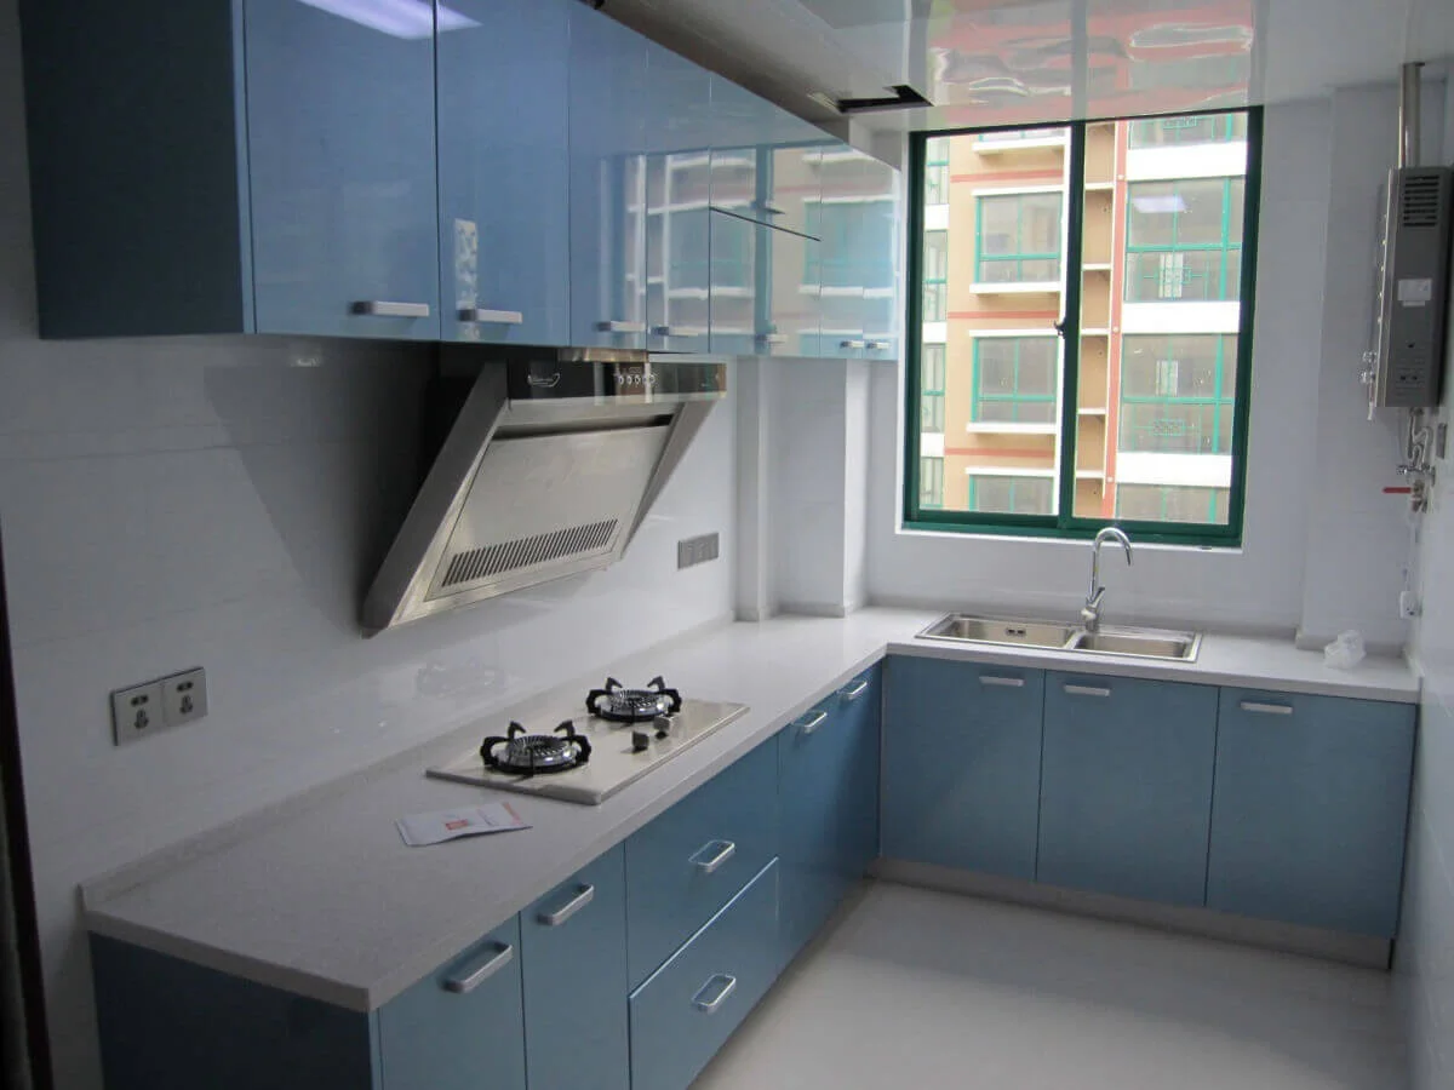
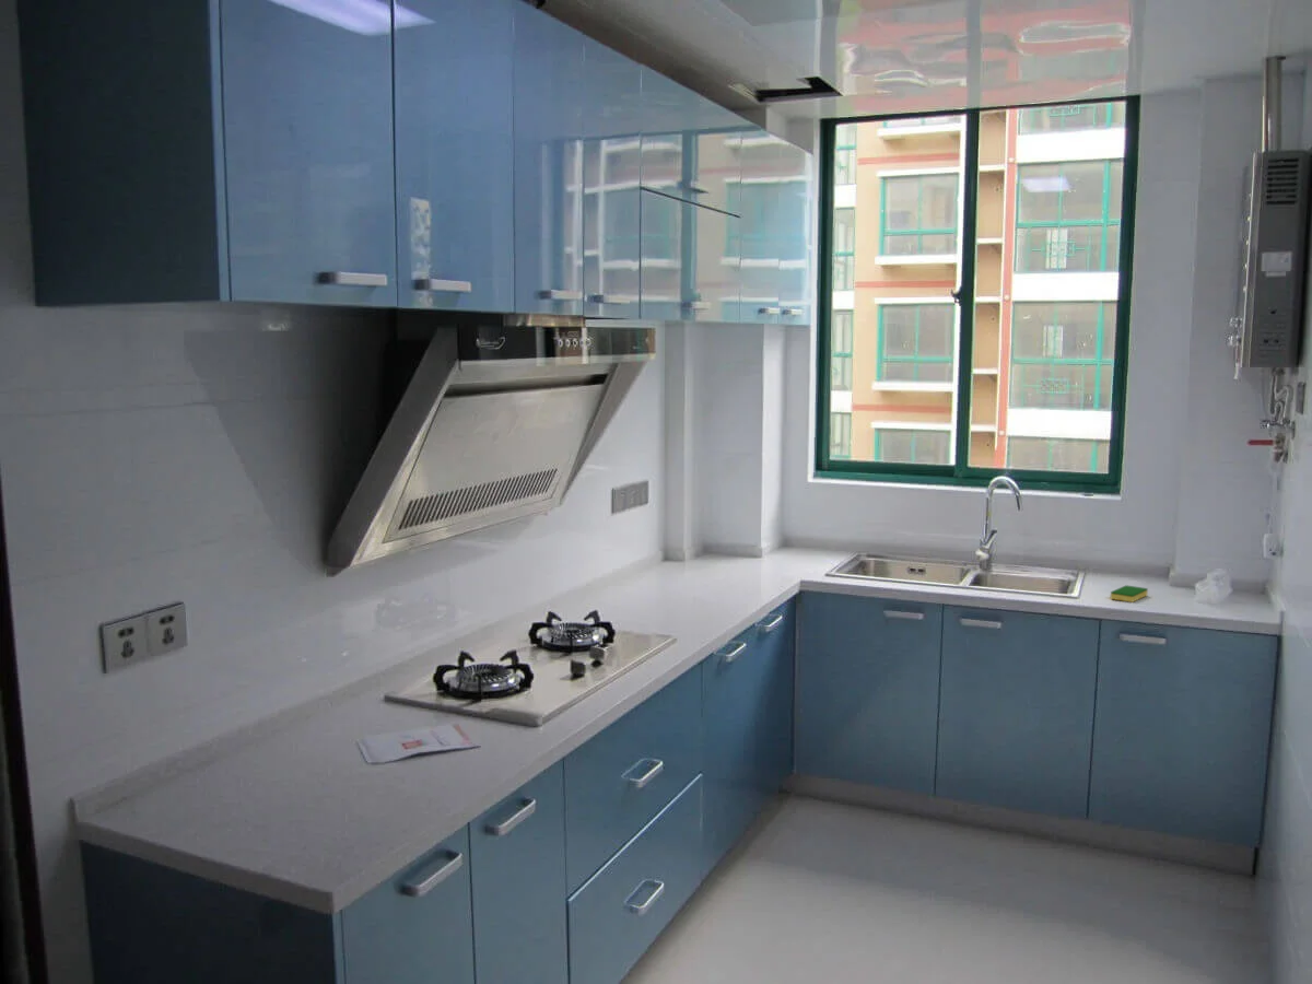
+ dish sponge (1128, 593)
